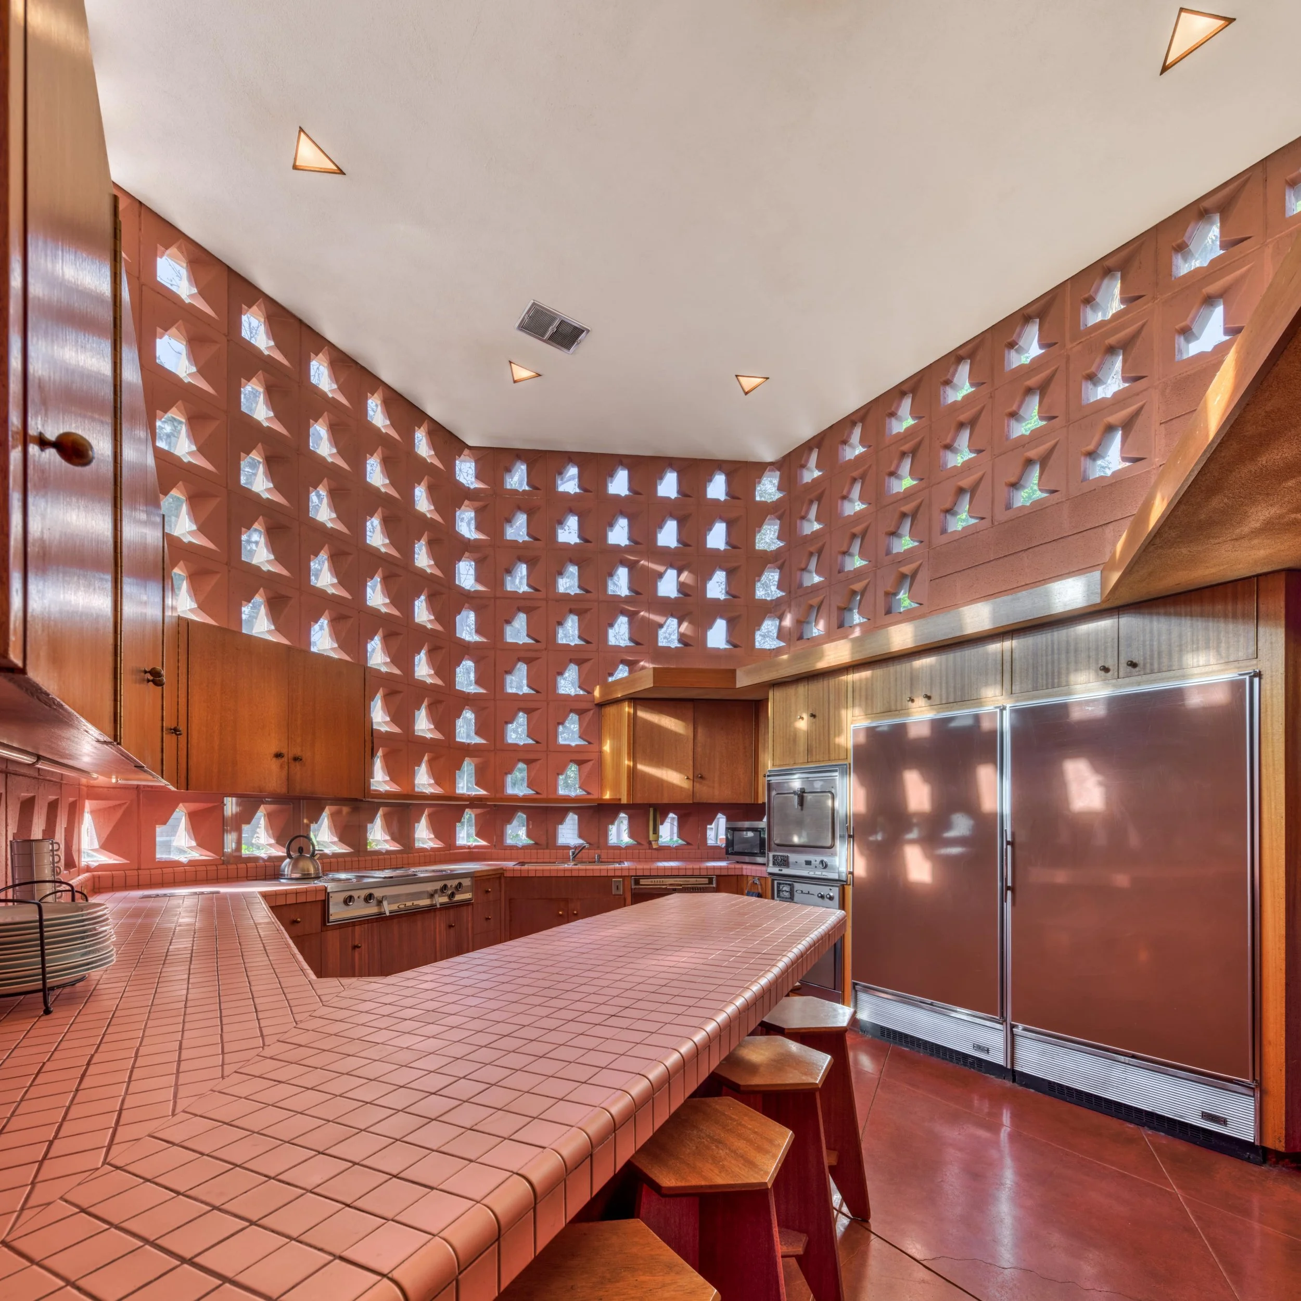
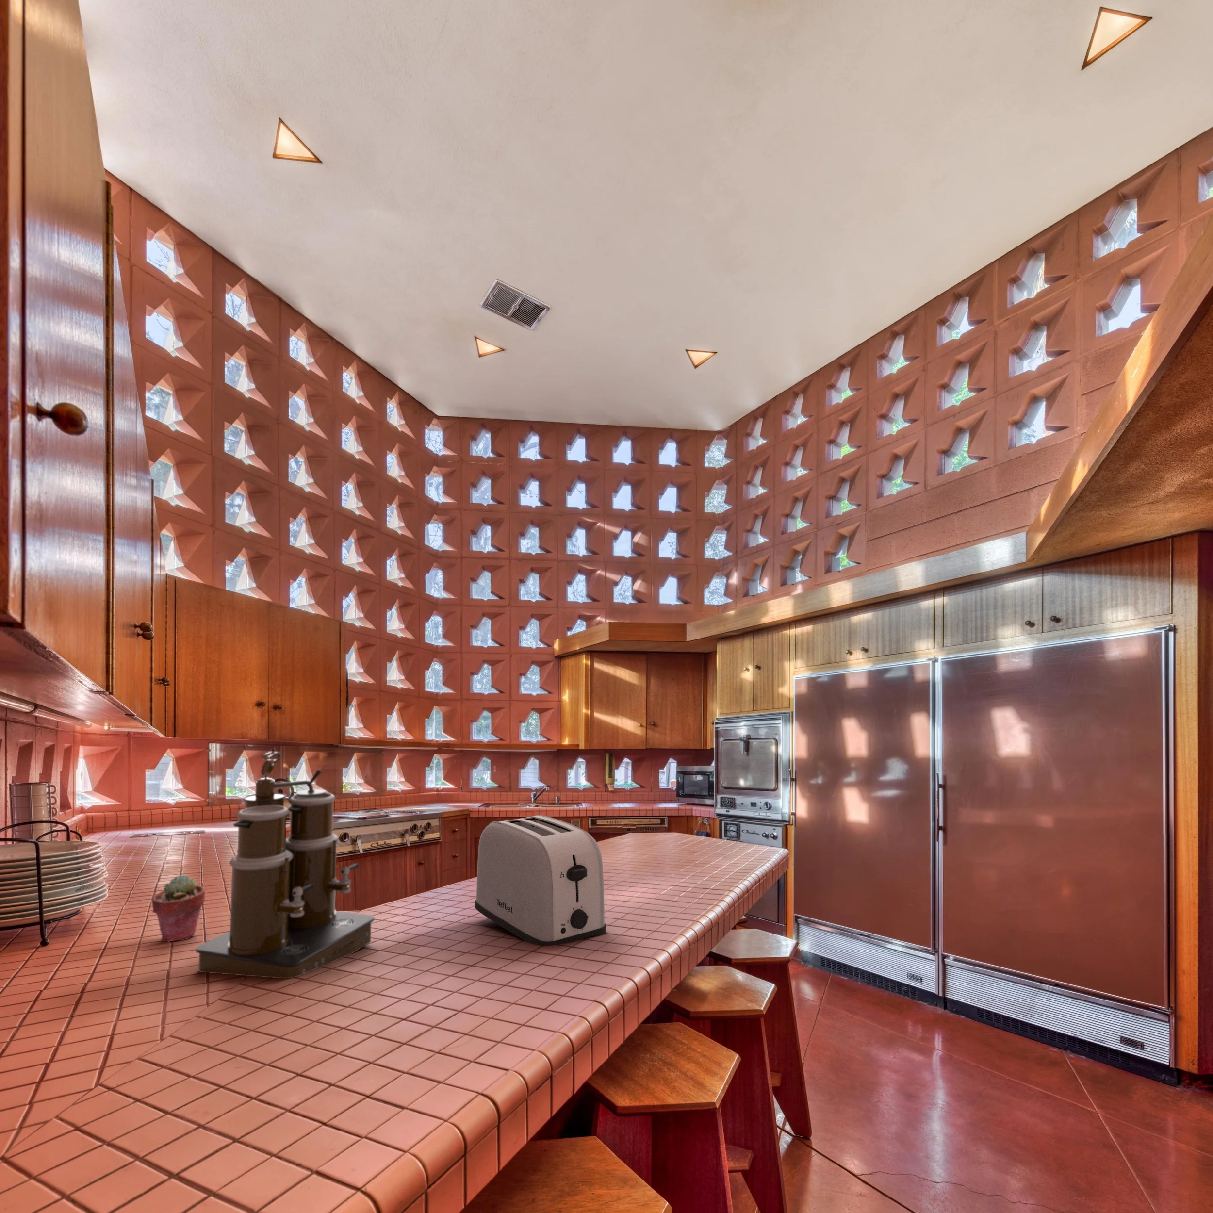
+ toaster (540, 875)
+ potted succulent (179, 905)
+ coffee maker (292, 852)
